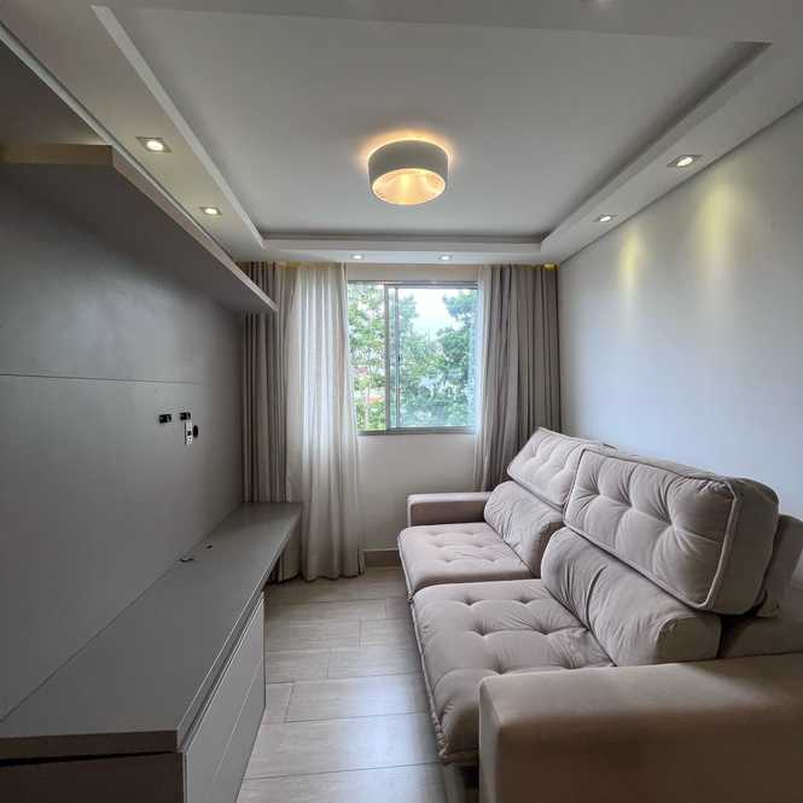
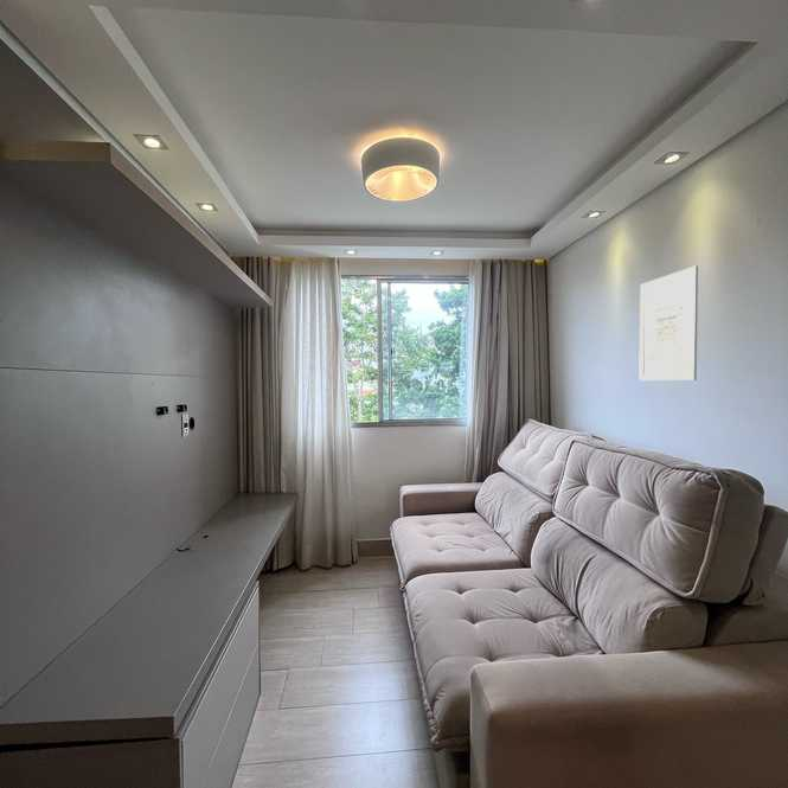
+ wall art (666, 328)
